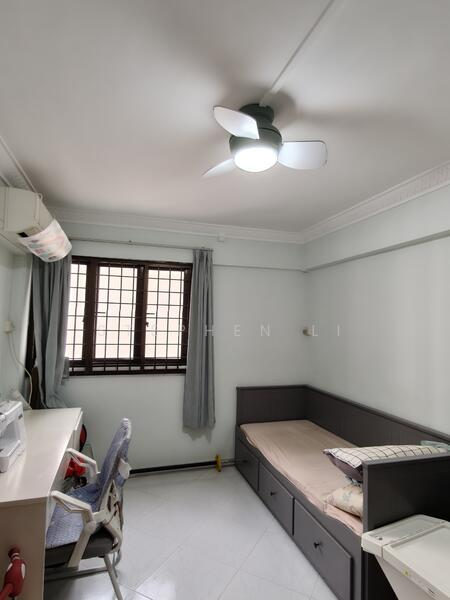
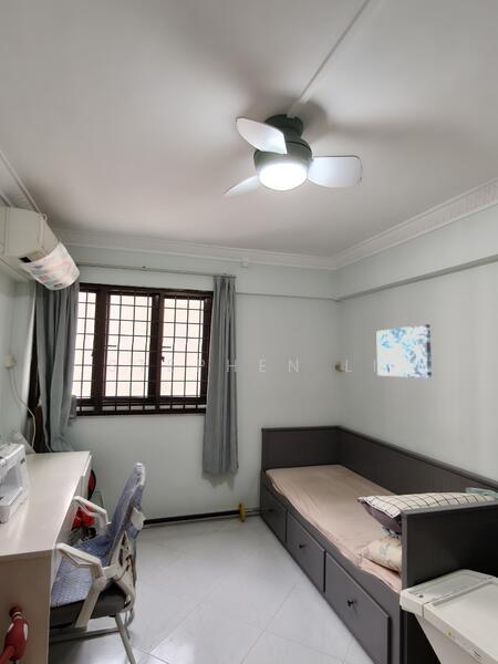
+ wall art (401, 352)
